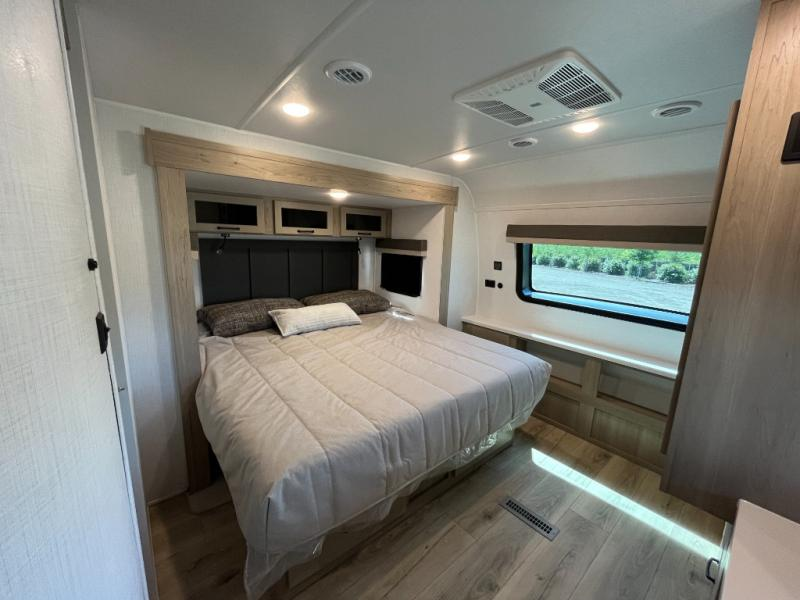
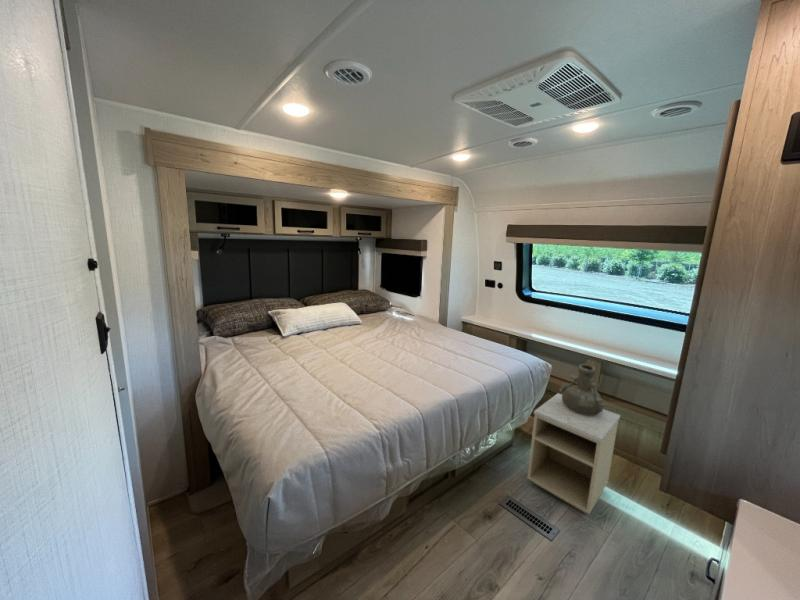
+ nightstand (571, 450)
+ vase (583, 386)
